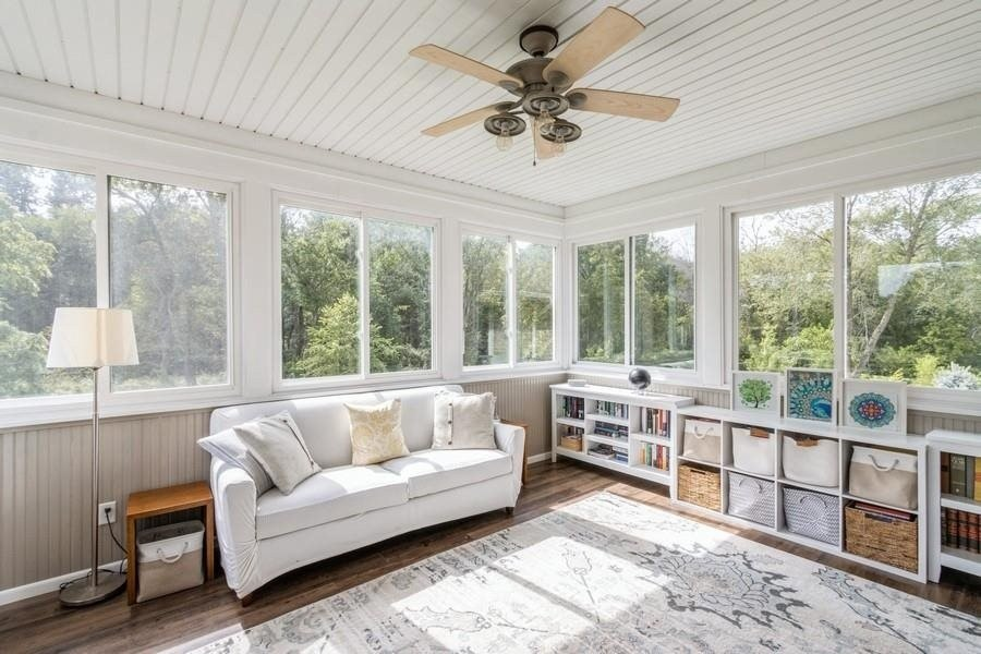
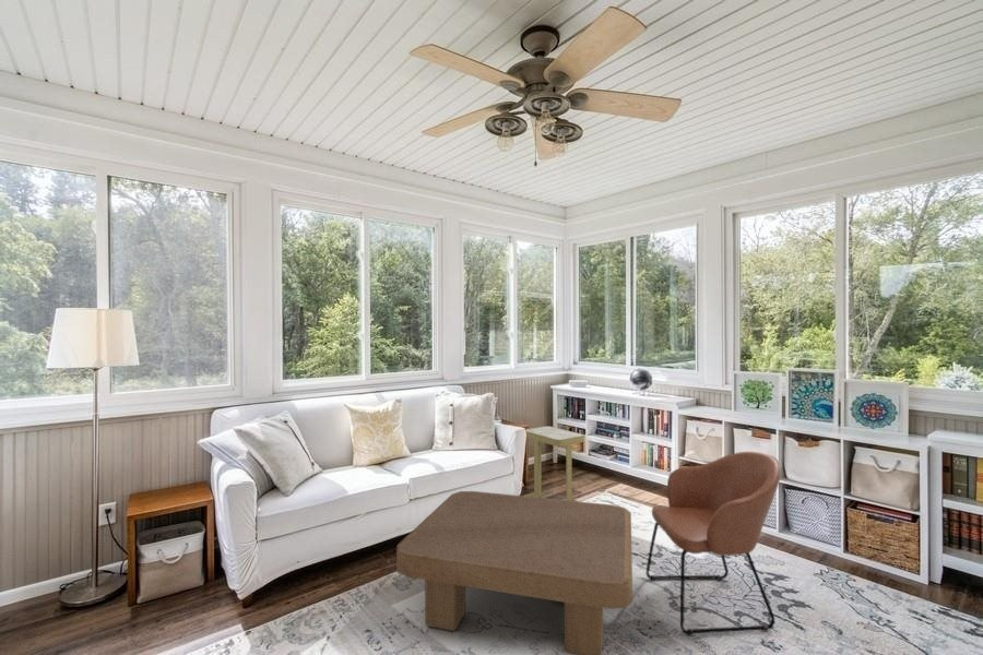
+ coffee table (523, 564)
+ chair (715, 528)
+ side table (541, 468)
